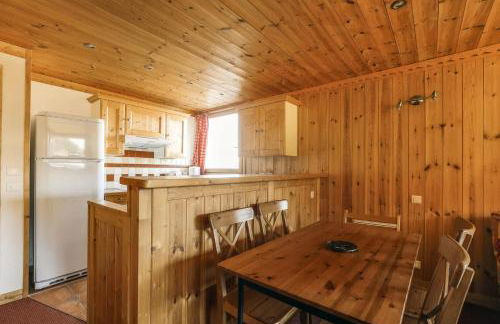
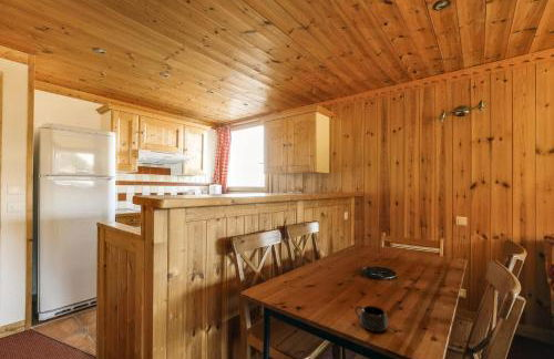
+ mug (370, 317)
